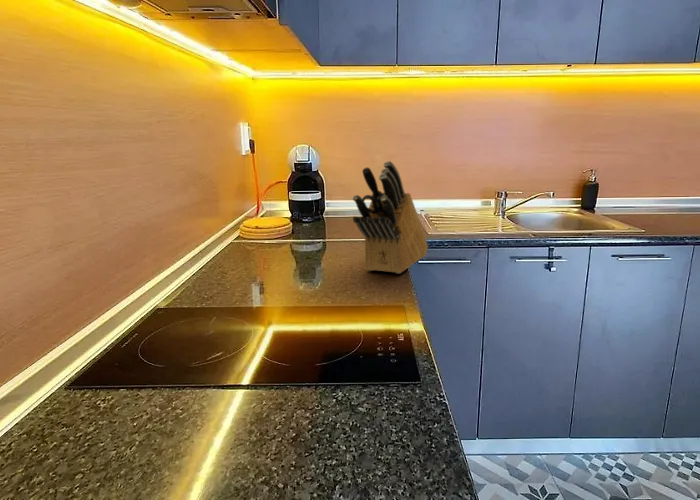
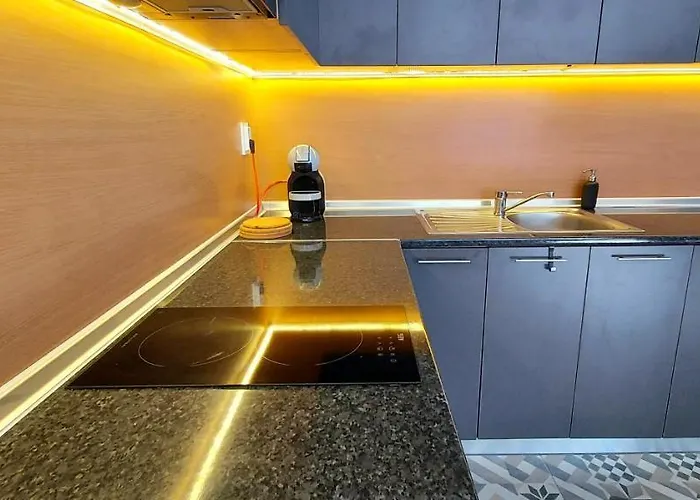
- knife block (393, 214)
